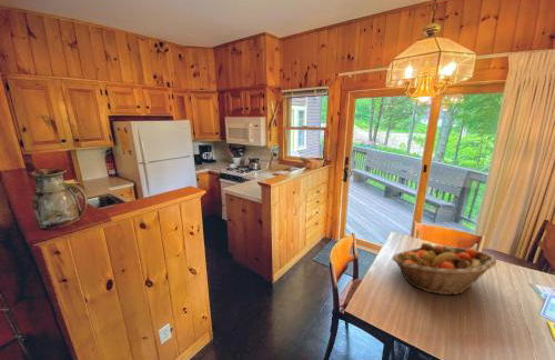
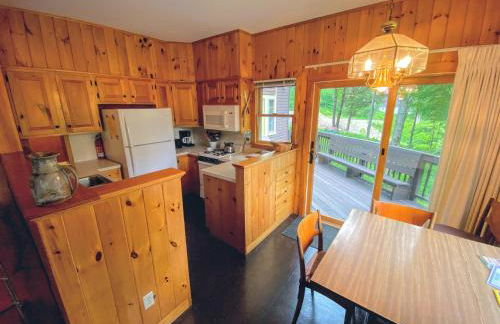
- fruit basket (440, 263)
